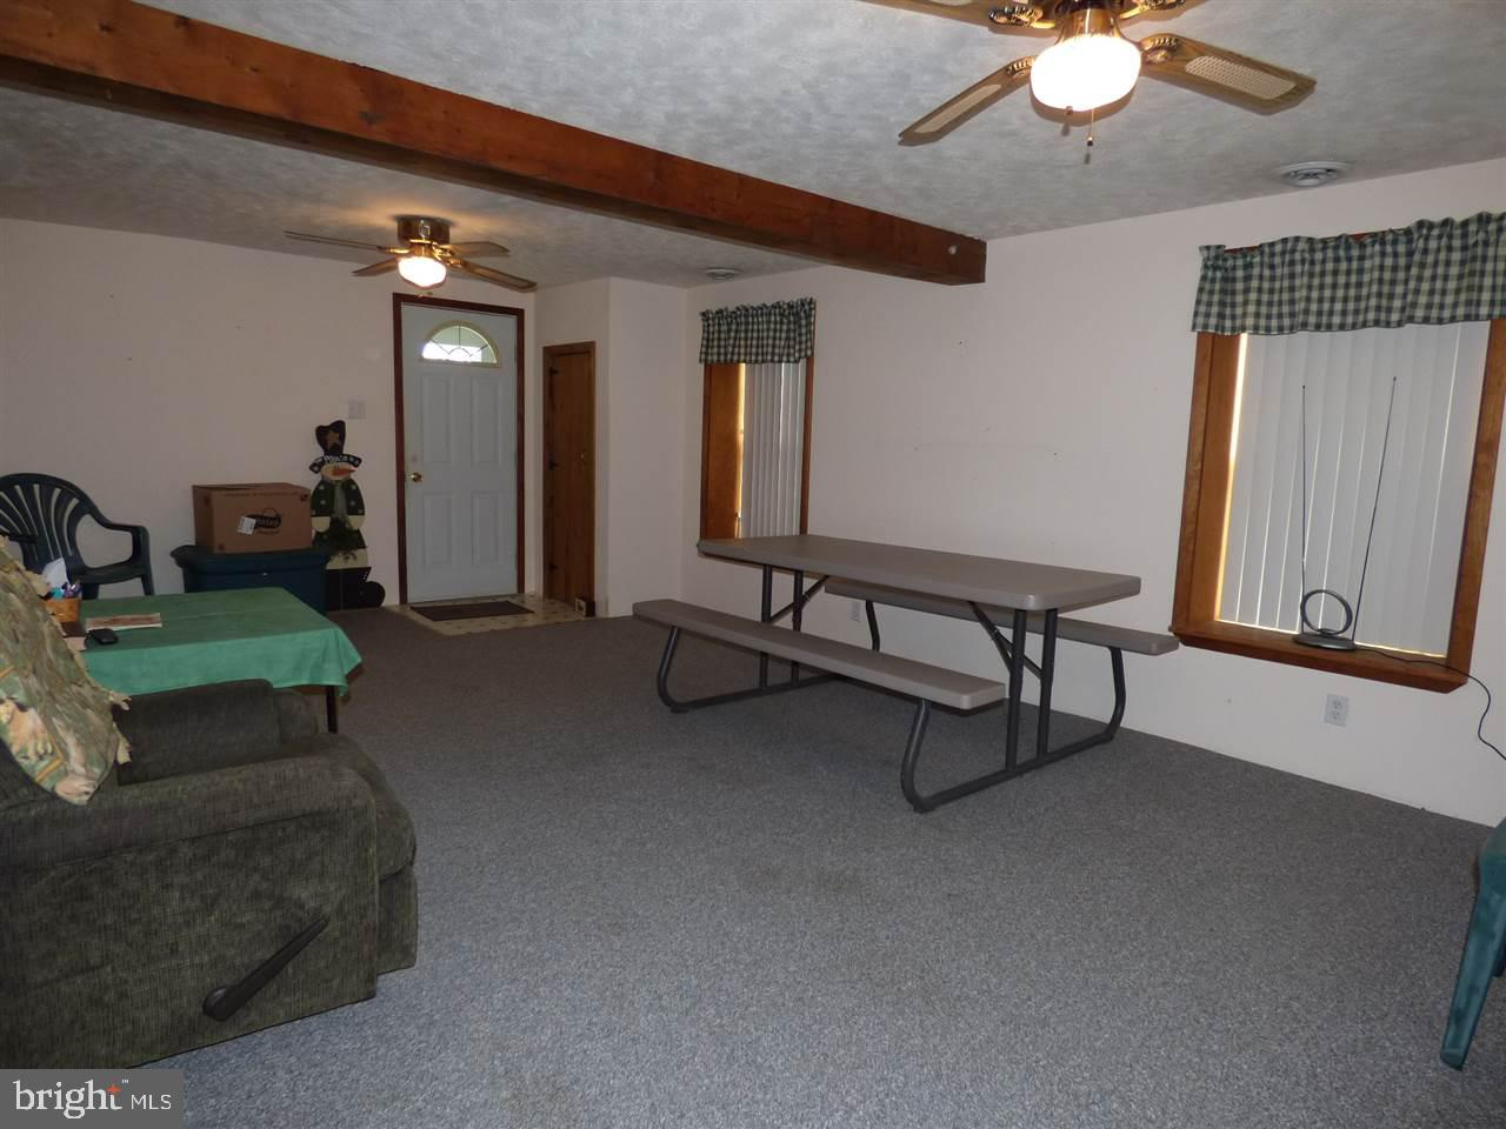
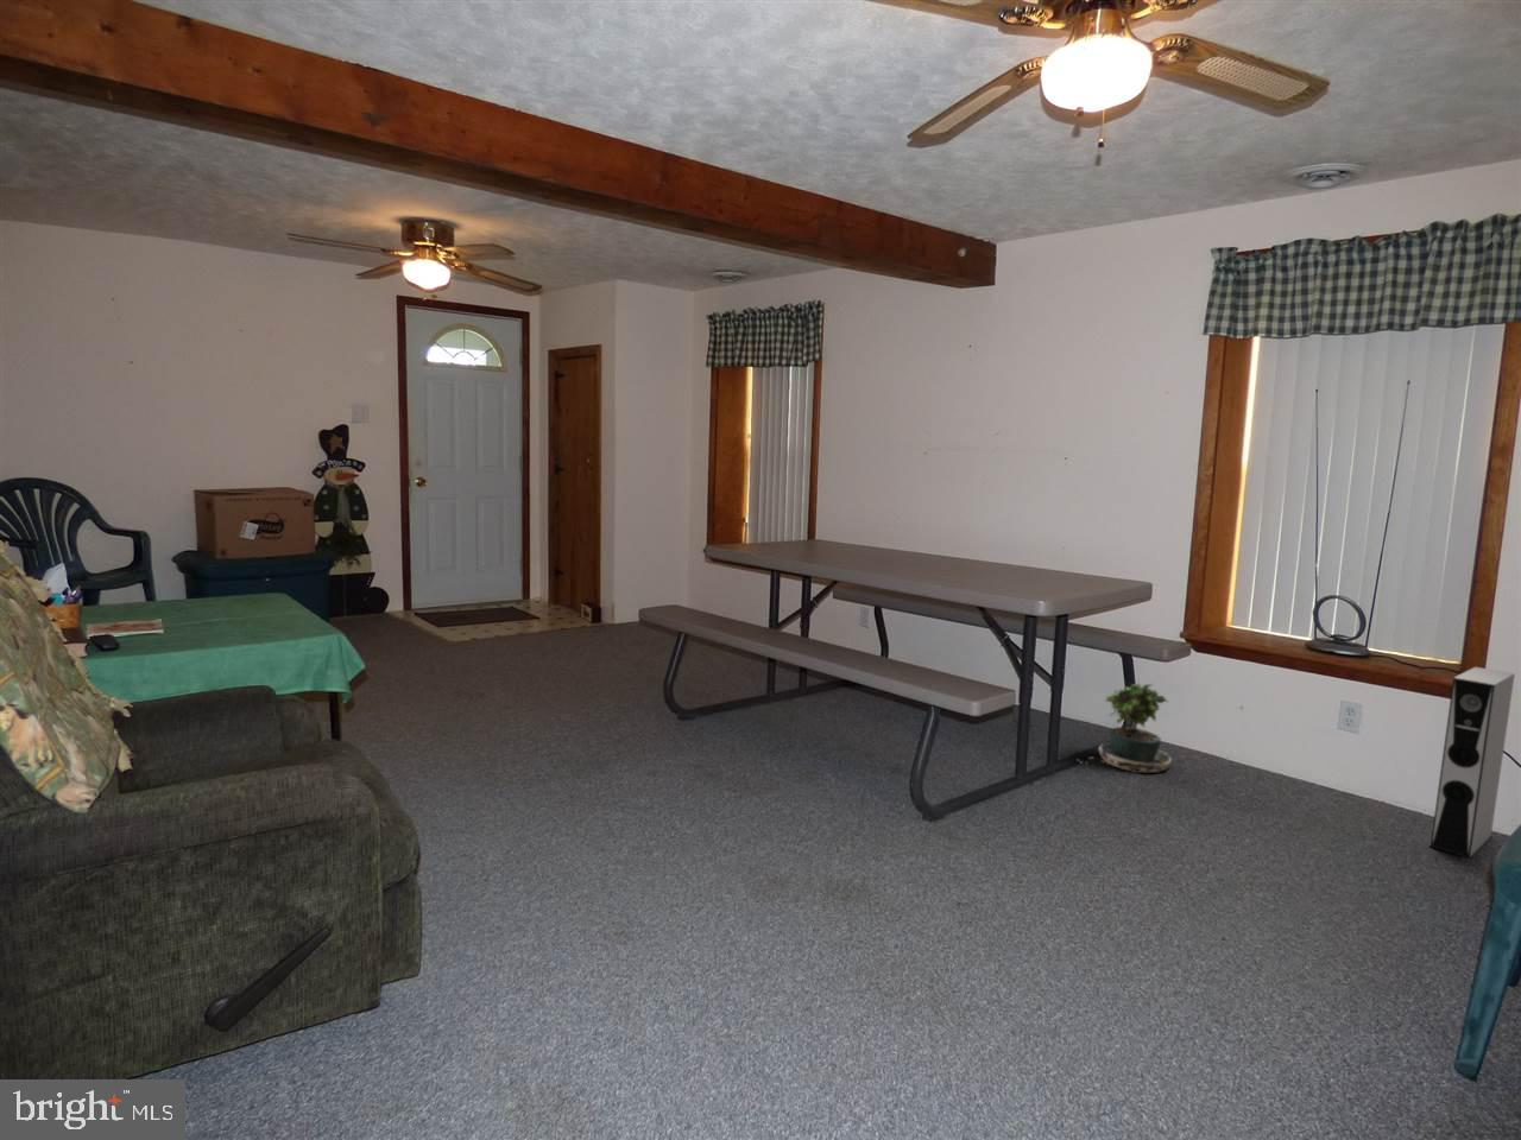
+ potted plant (1133, 721)
+ speaker (1472, 759)
